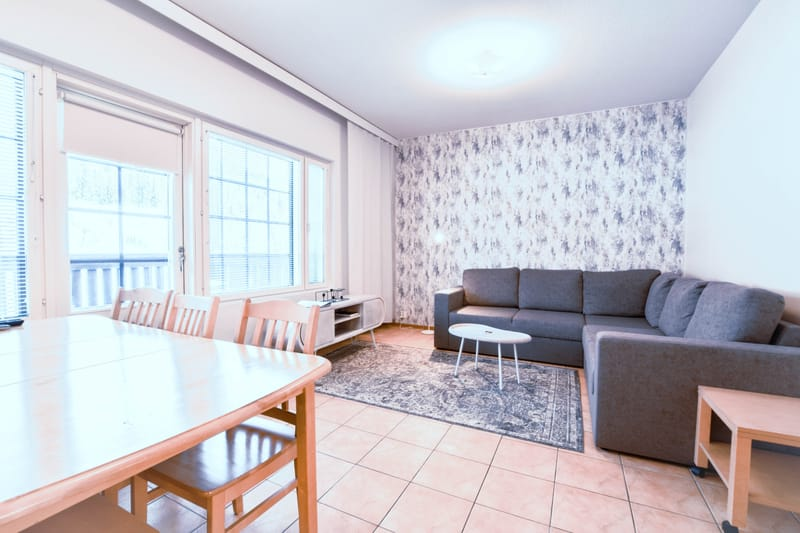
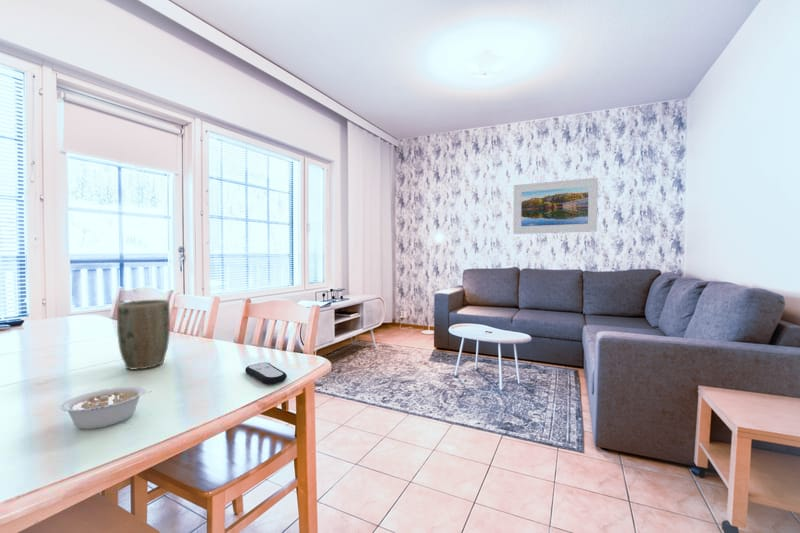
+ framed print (553, 207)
+ plant pot (144, 333)
+ legume (109, 405)
+ remote control (266, 372)
